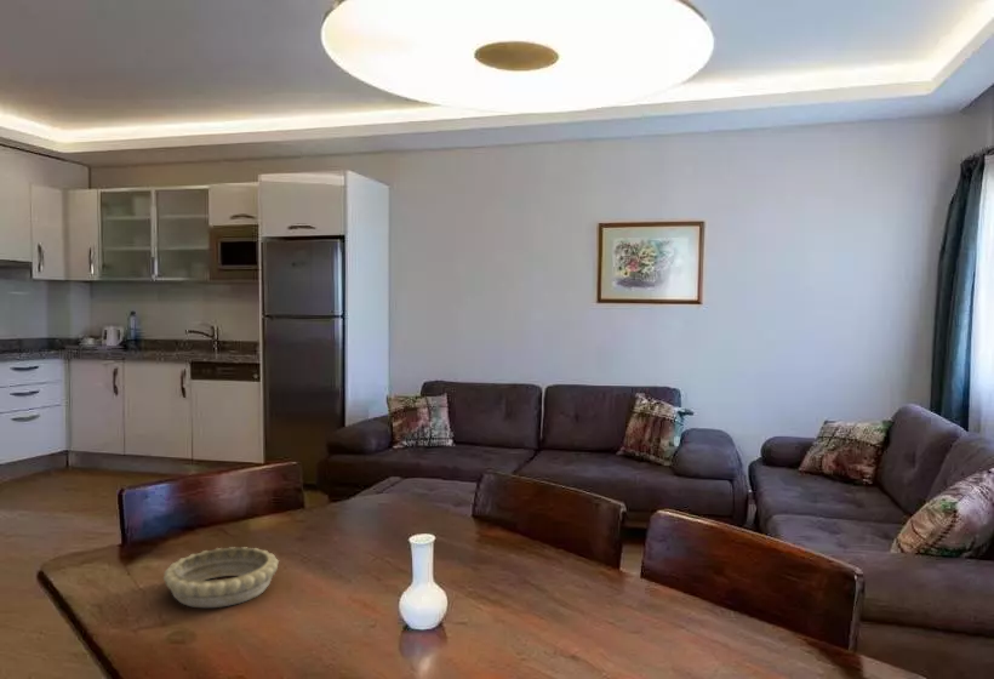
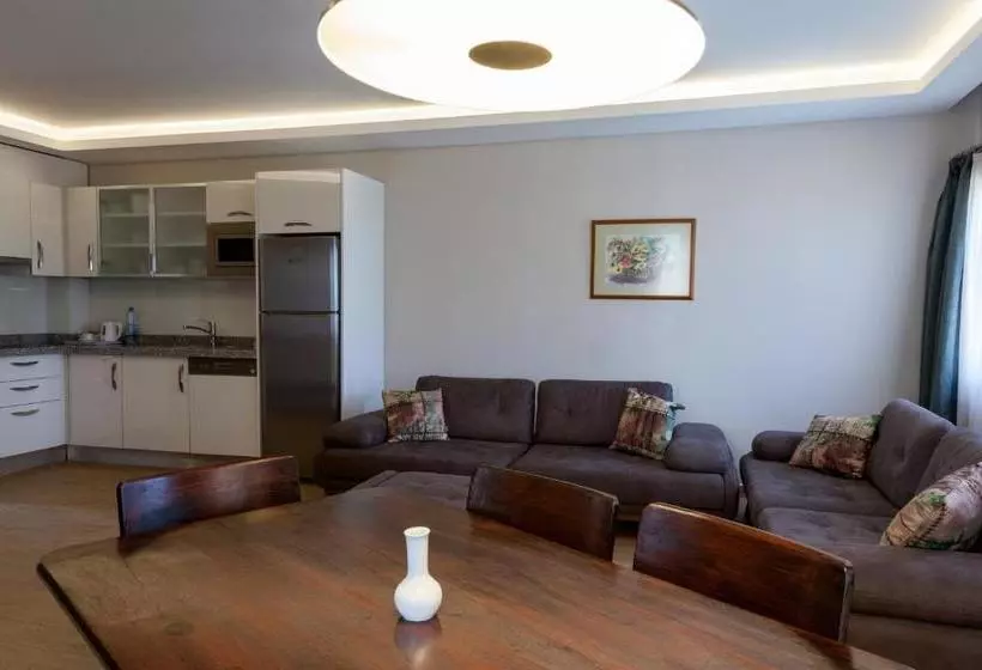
- decorative bowl (222, 575)
